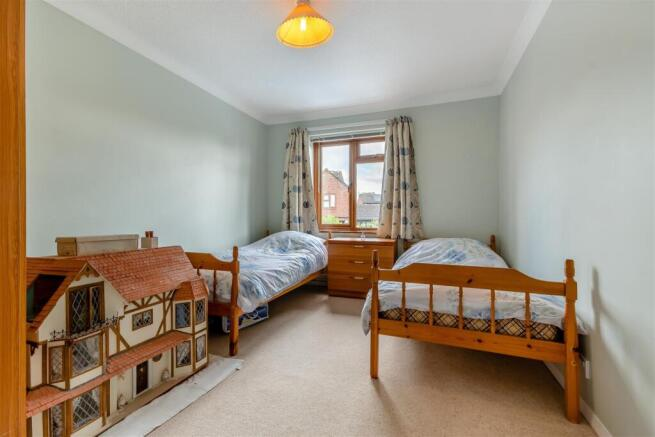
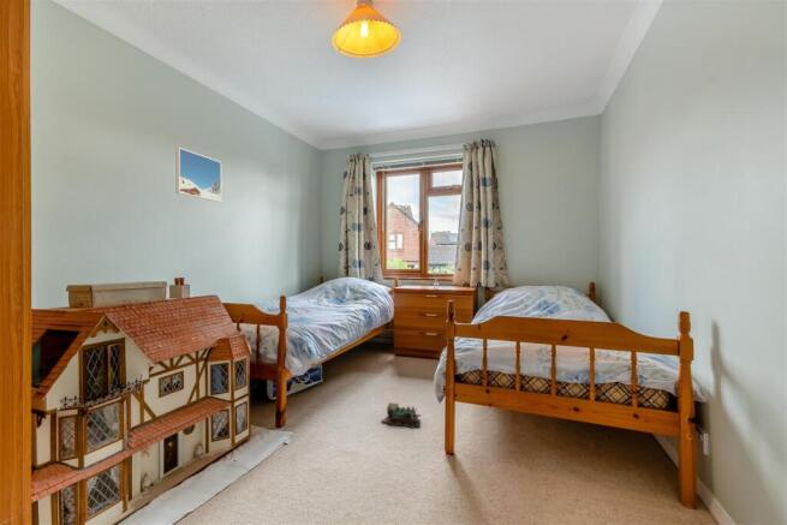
+ toy train (400, 413)
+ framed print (199, 175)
